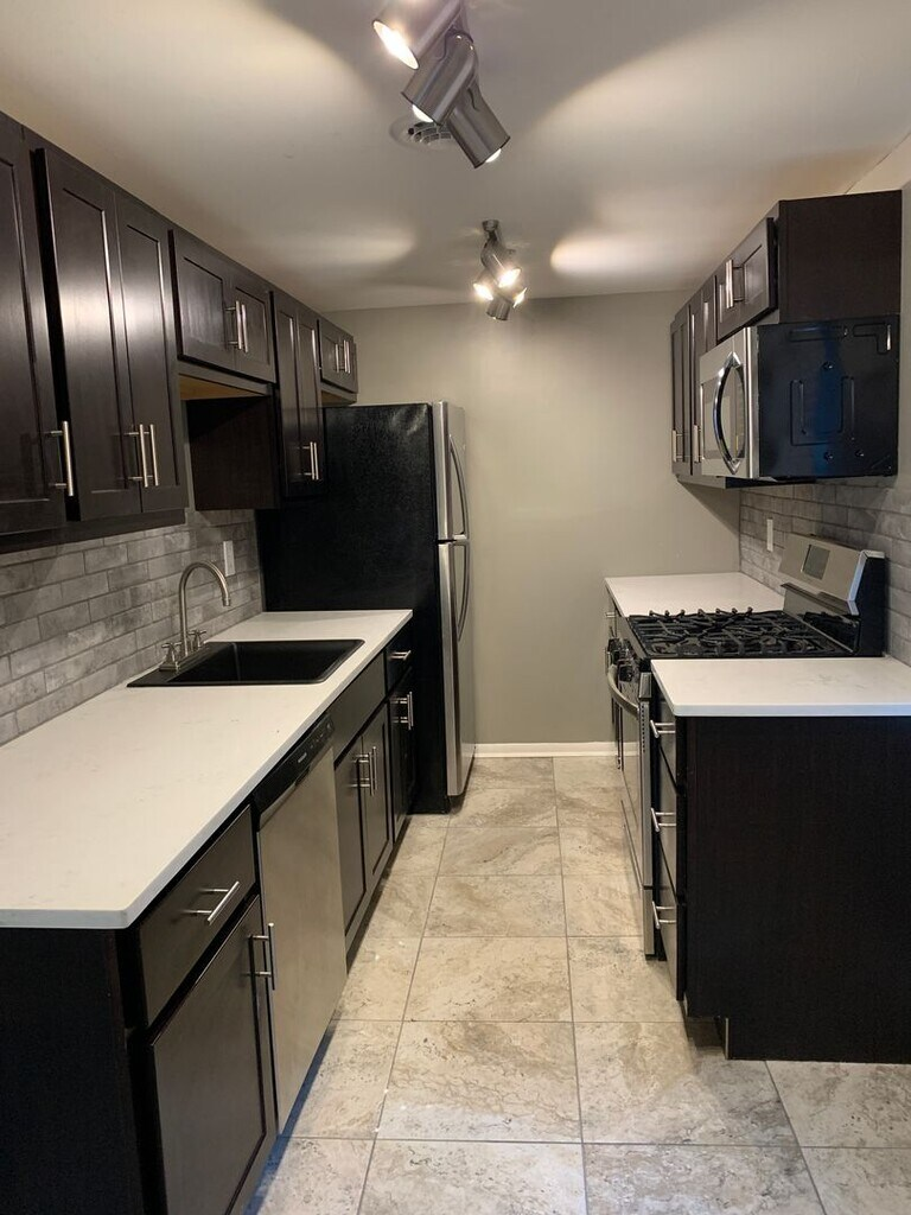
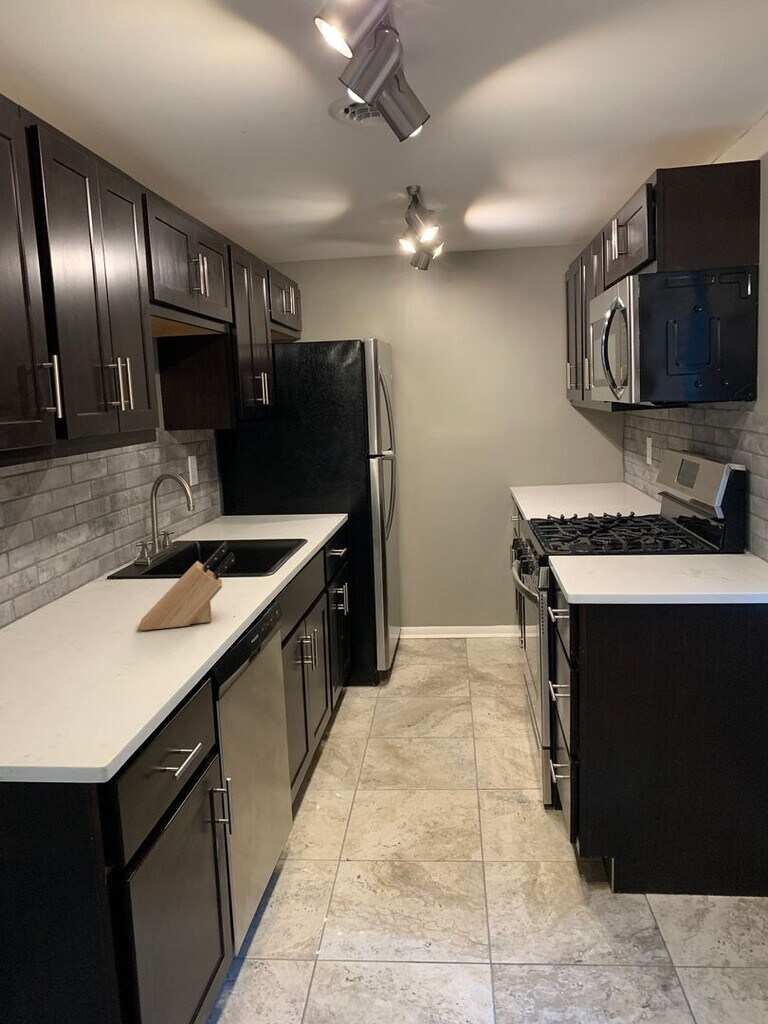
+ knife block (187, 583)
